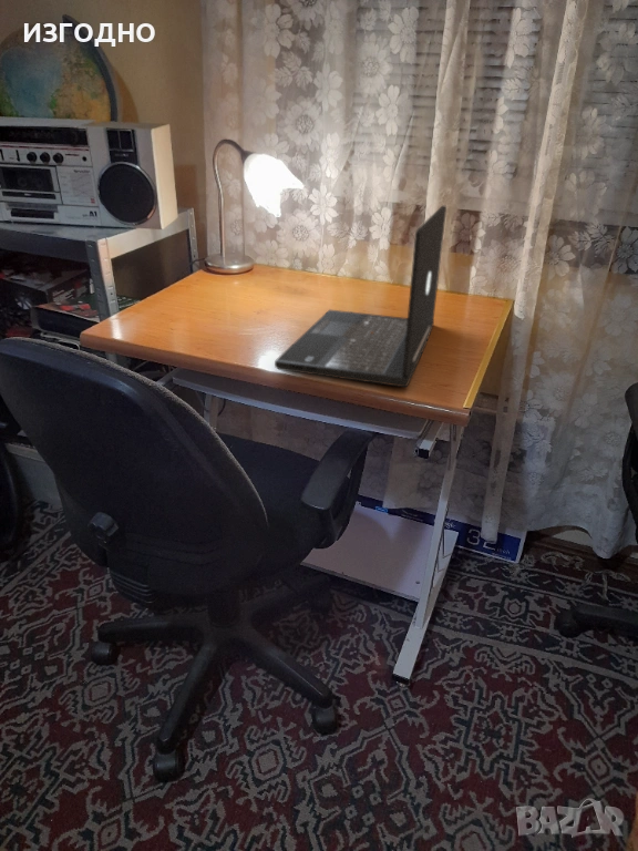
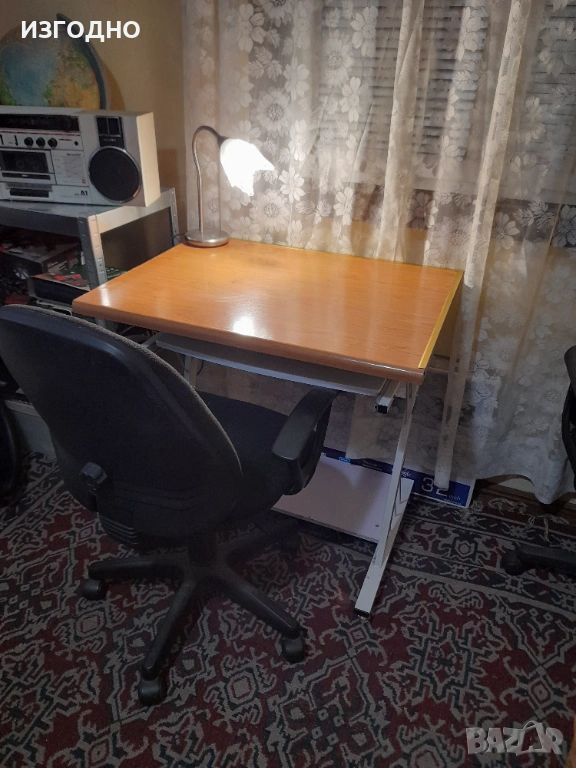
- laptop (360, 312)
